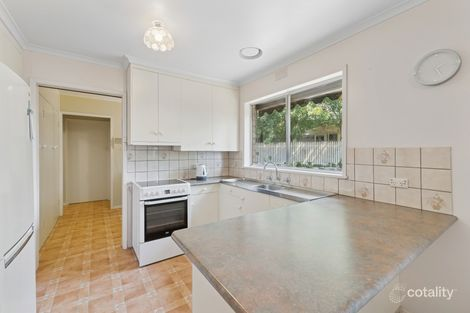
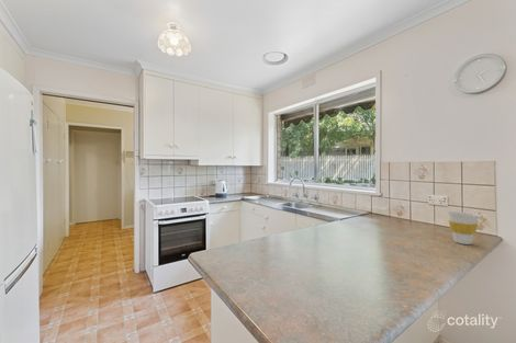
+ cup (462, 228)
